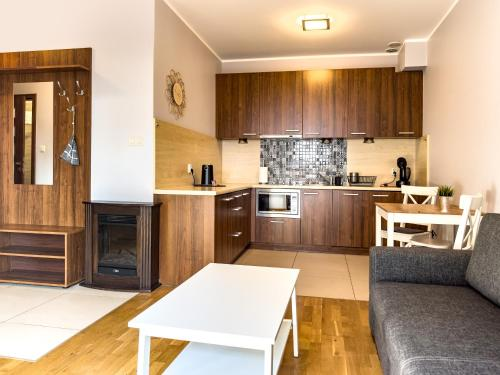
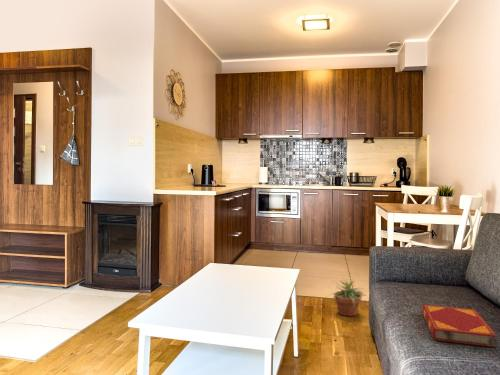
+ hardback book (455, 323)
+ potted plant (346, 295)
